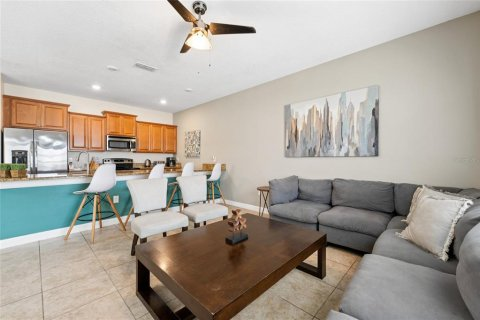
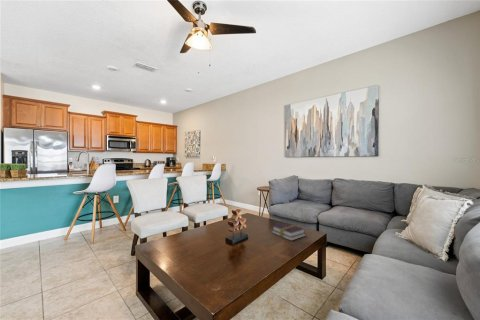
+ book (288, 230)
